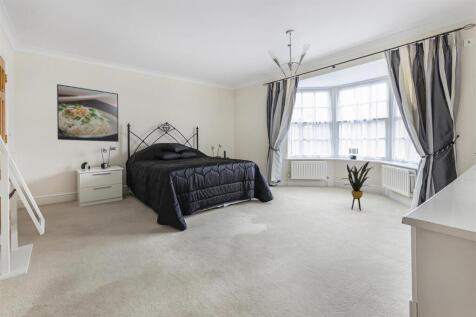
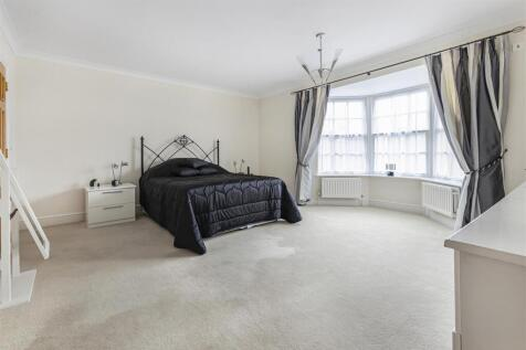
- house plant (360, 185)
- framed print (89, 115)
